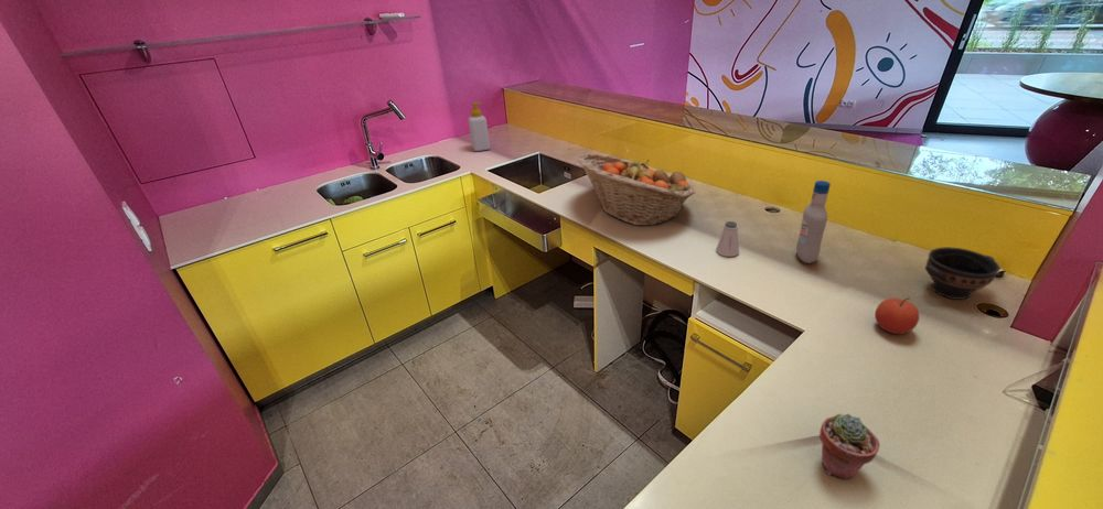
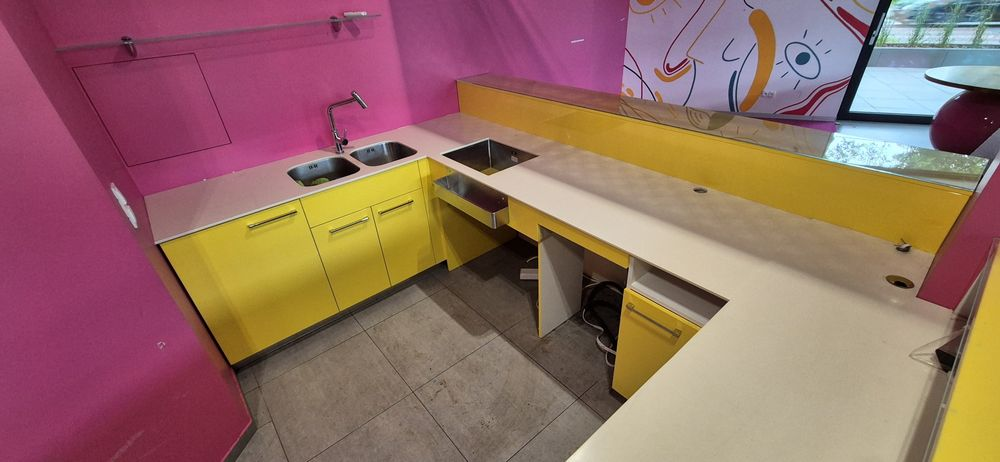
- soap bottle (478, 126)
- bottle (814, 221)
- bowl (955, 275)
- apple (897, 312)
- saltshaker (729, 237)
- fruit basket (633, 183)
- potted succulent (846, 444)
